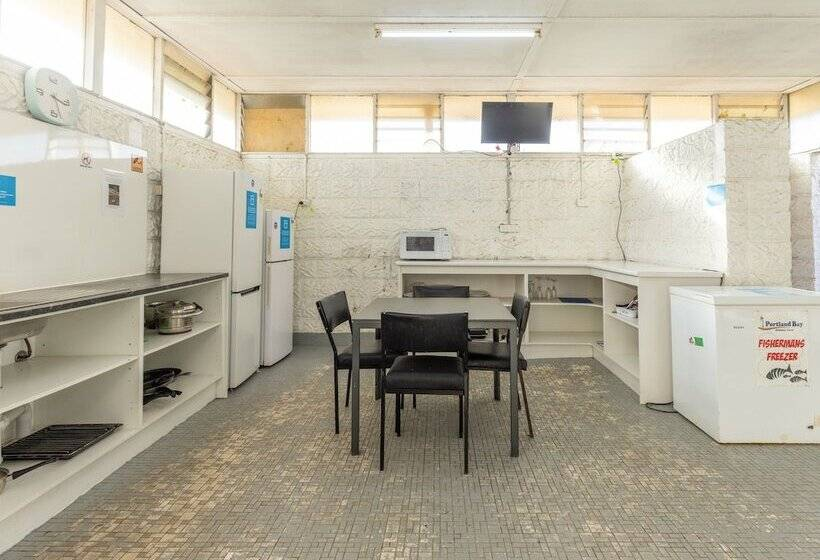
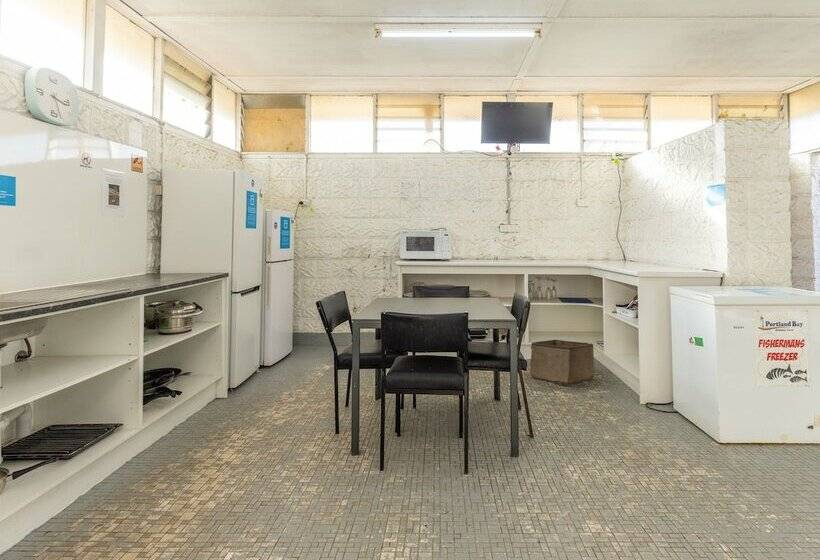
+ storage bin (561, 360)
